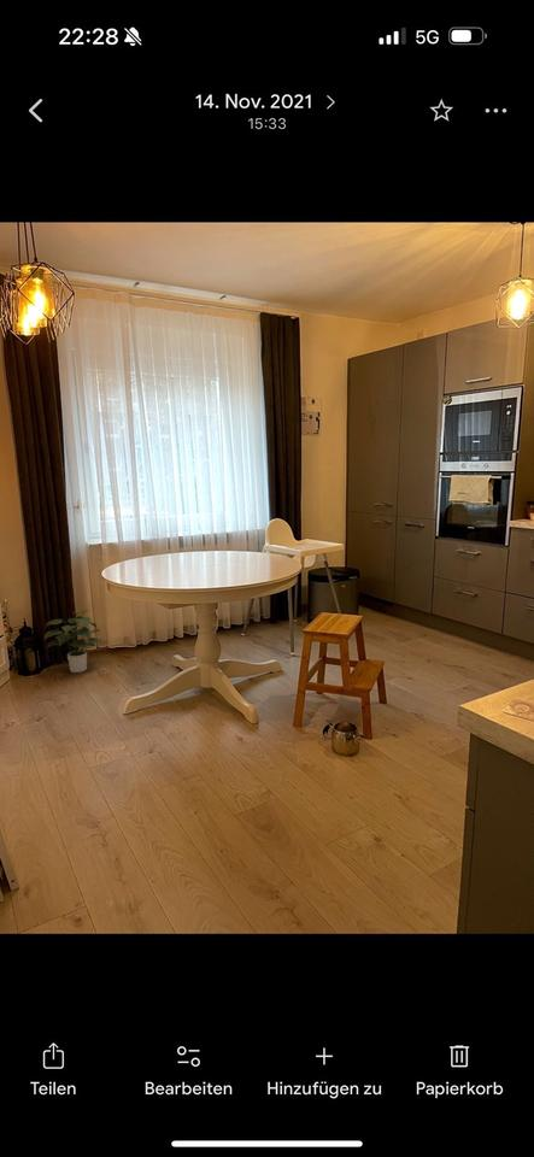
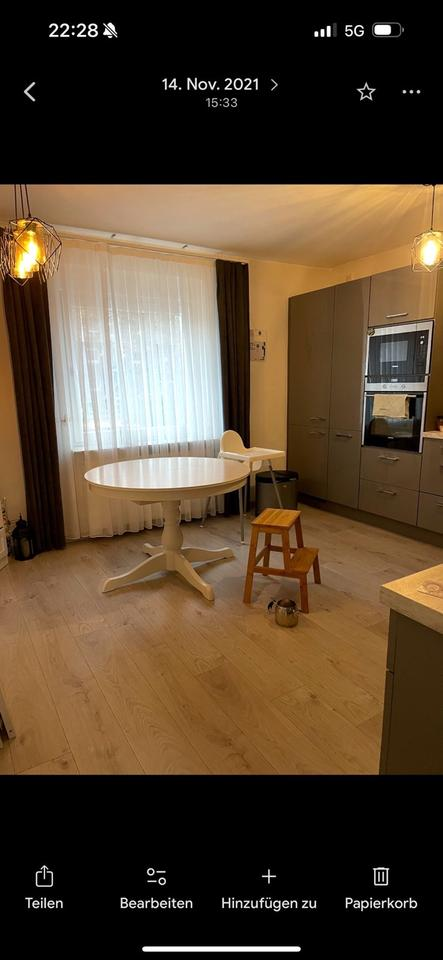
- potted plant (75, 641)
